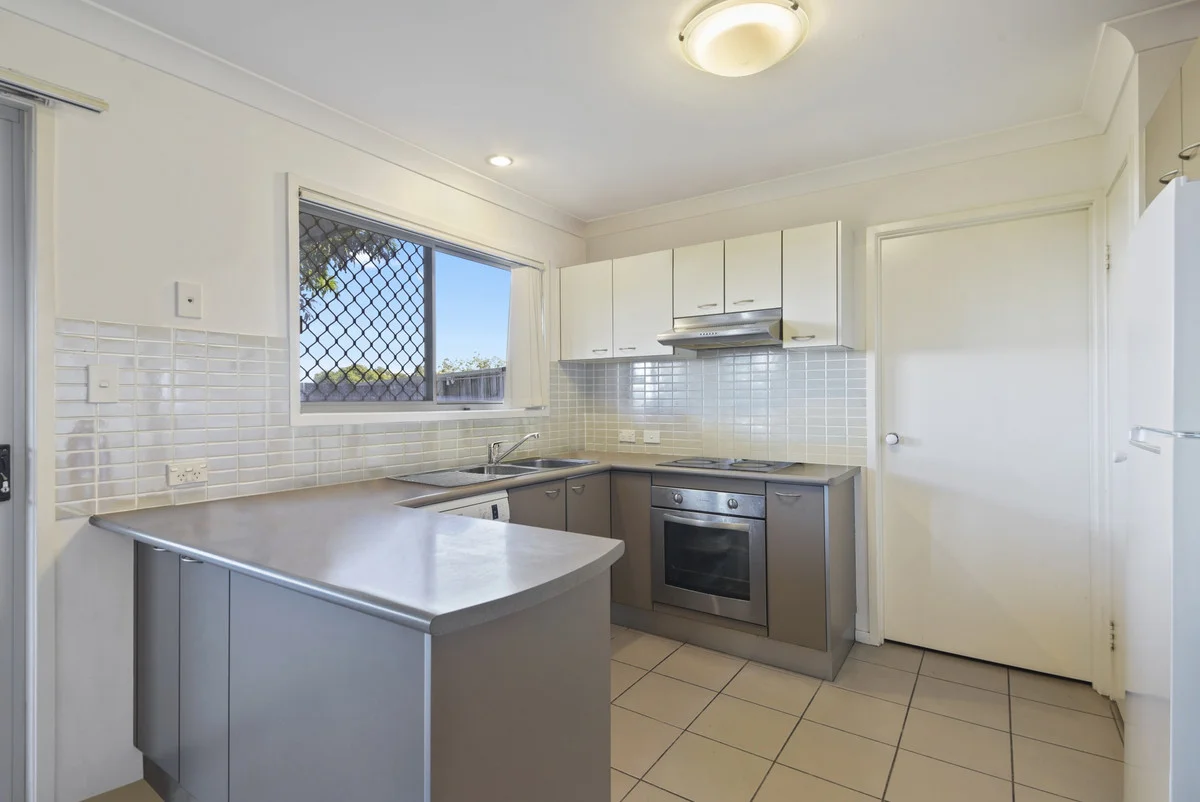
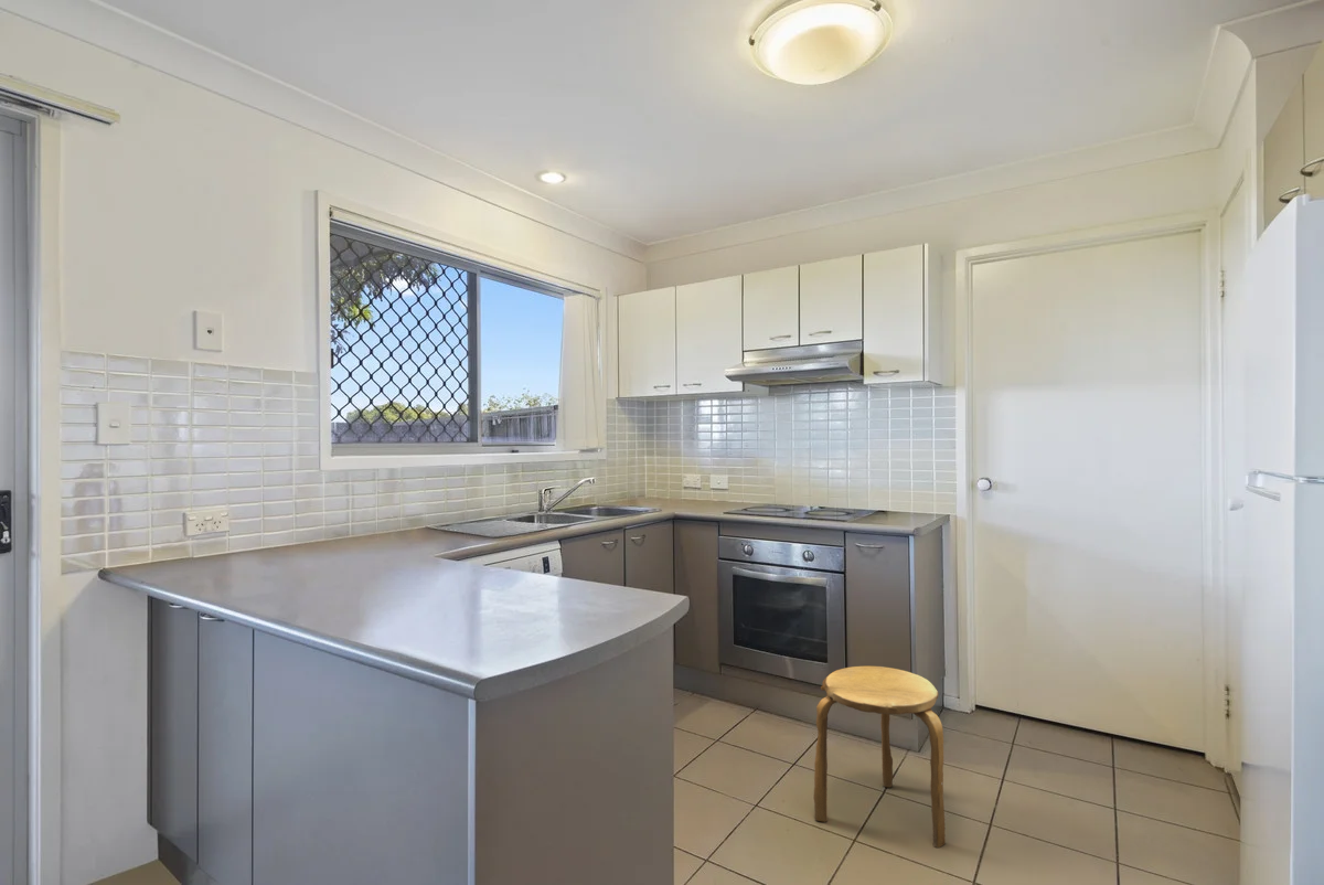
+ stool (884, 750)
